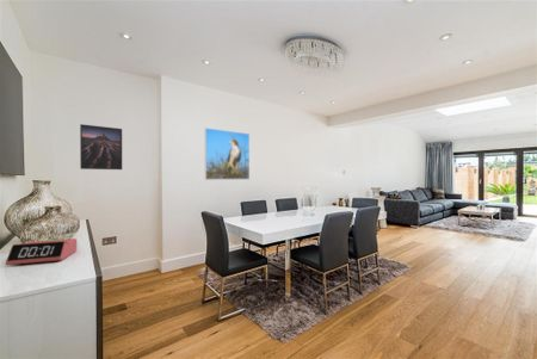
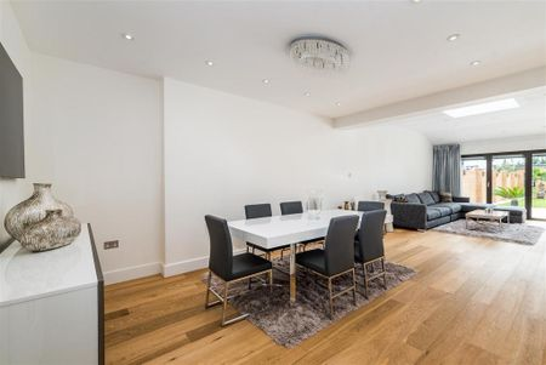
- alarm clock (44, 248)
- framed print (228, 155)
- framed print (101, 148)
